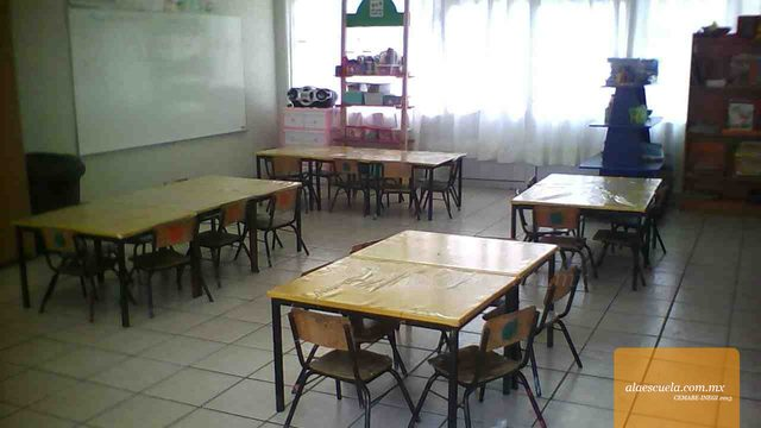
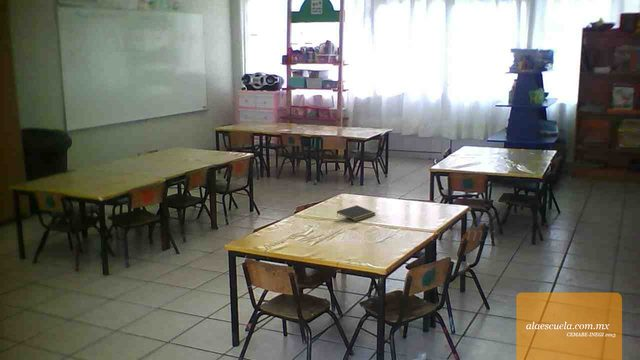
+ notepad (356, 212)
